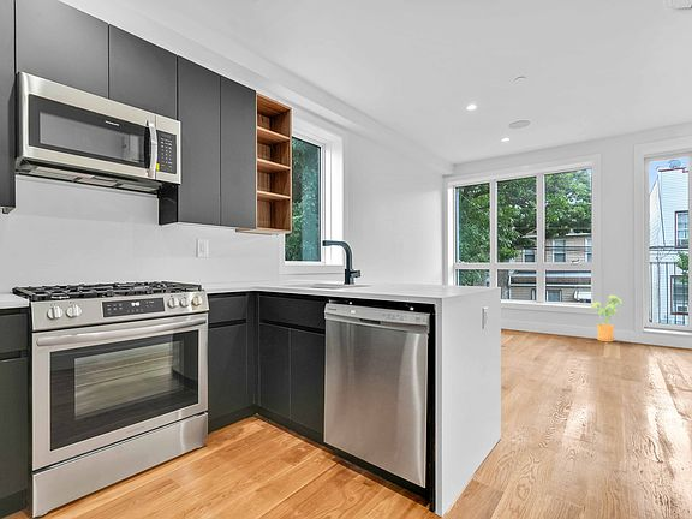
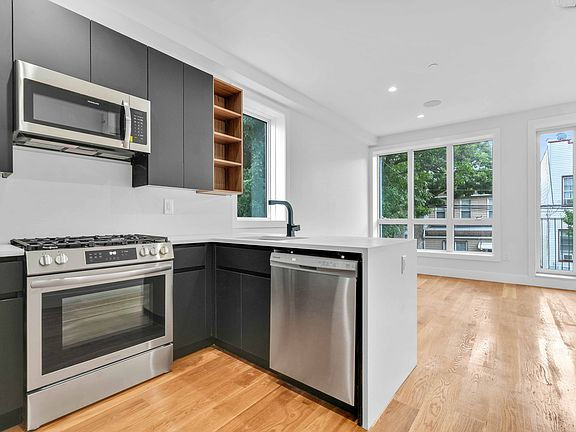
- house plant (607, 318)
